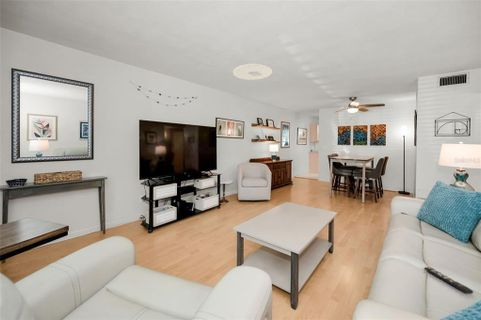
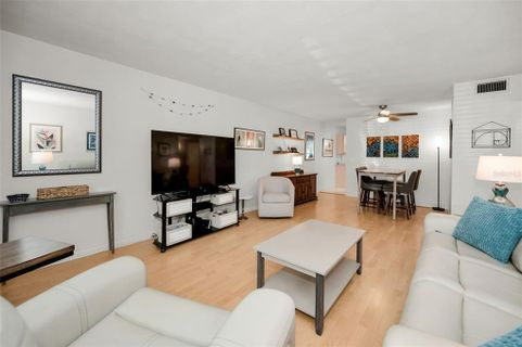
- ceiling light (252, 70)
- remote control (446, 279)
